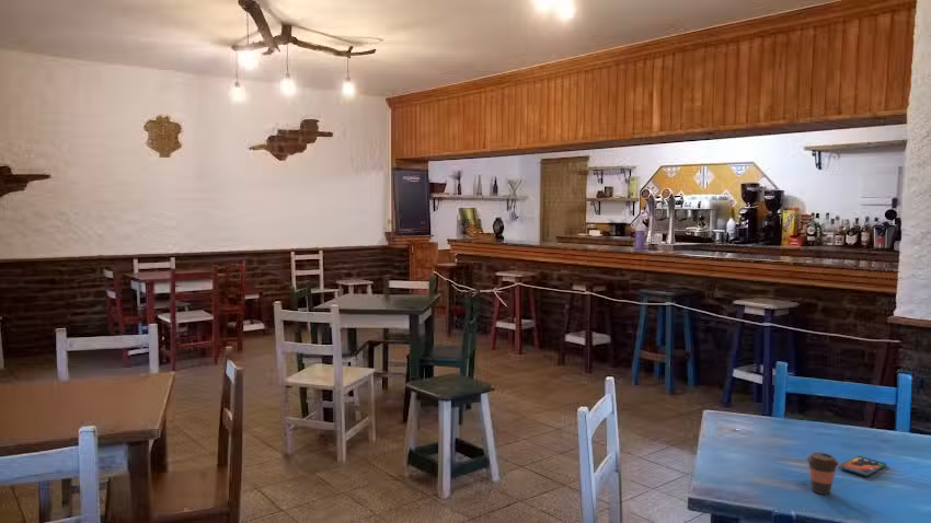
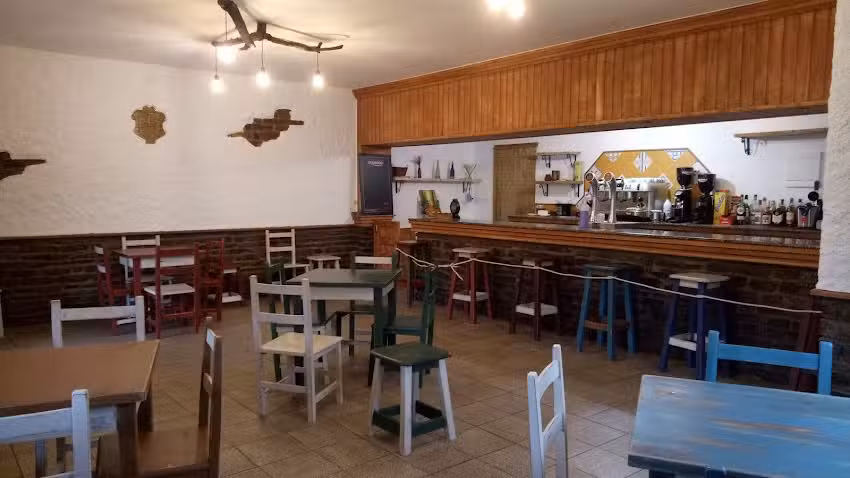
- coffee cup (821, 473)
- smartphone (862, 465)
